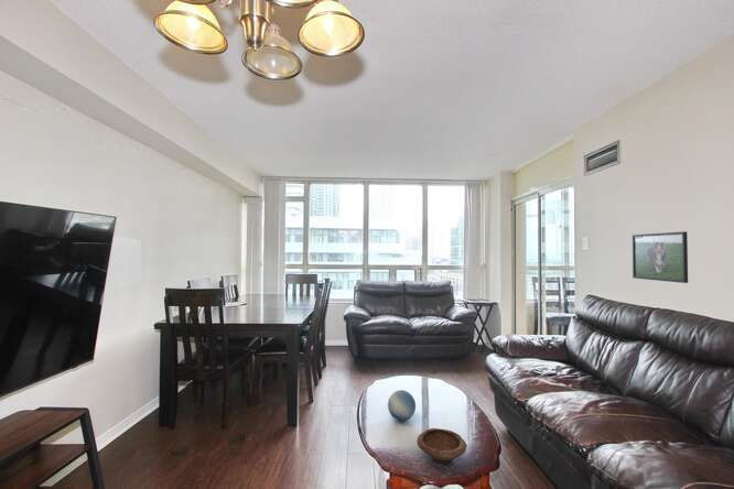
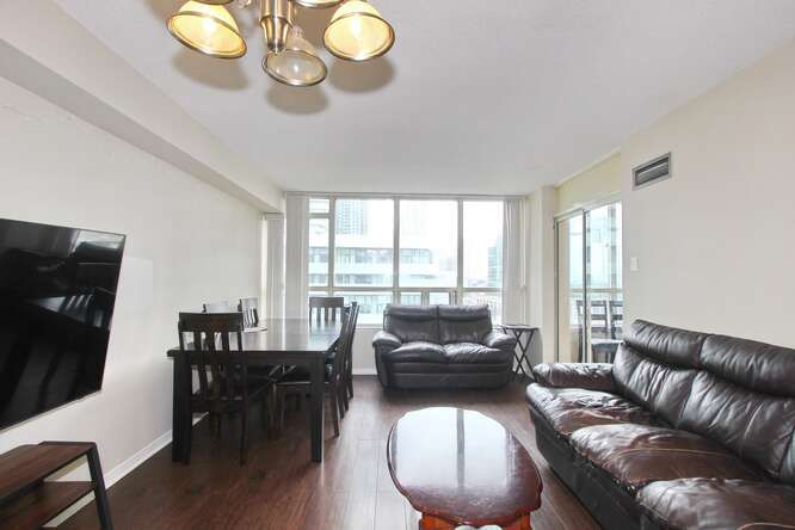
- bowl (441, 448)
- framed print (657, 257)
- decorative ball (401, 404)
